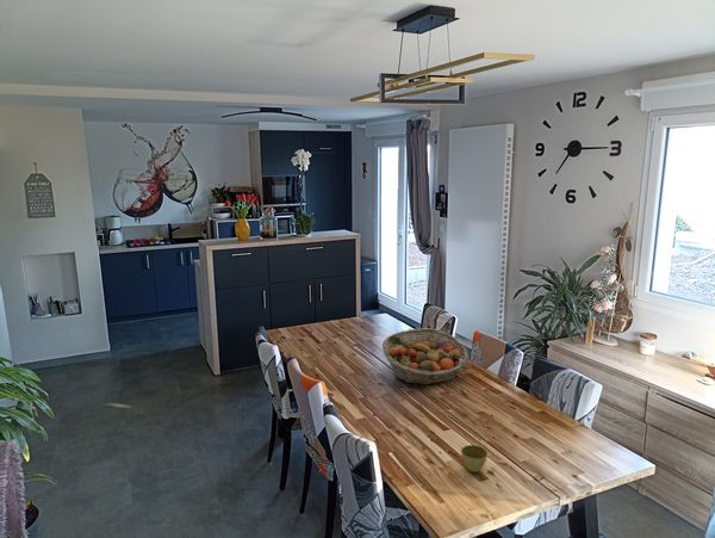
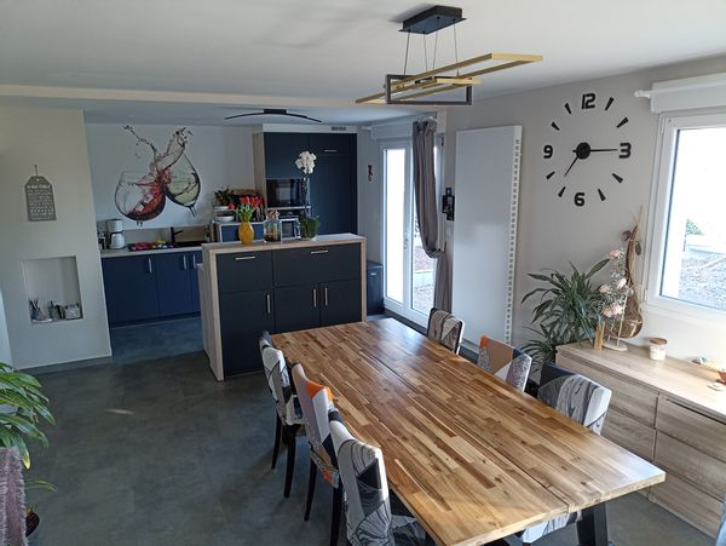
- flower pot (473, 459)
- fruit basket (424, 355)
